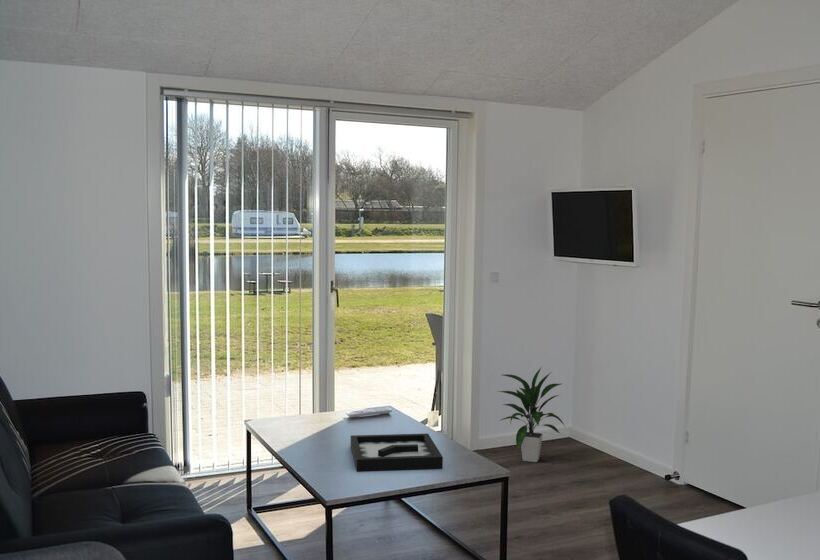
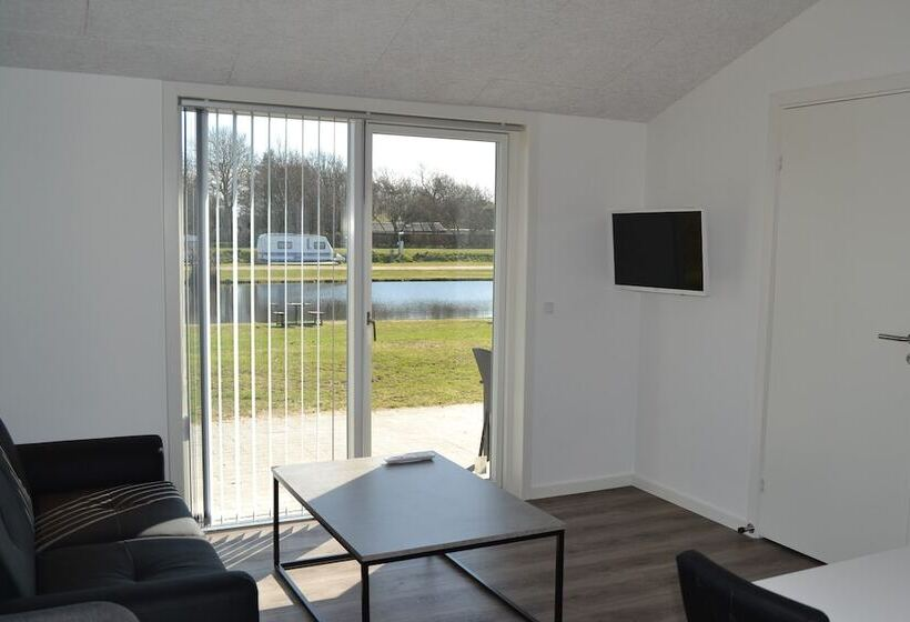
- decorative tray (394, 451)
- indoor plant (529, 413)
